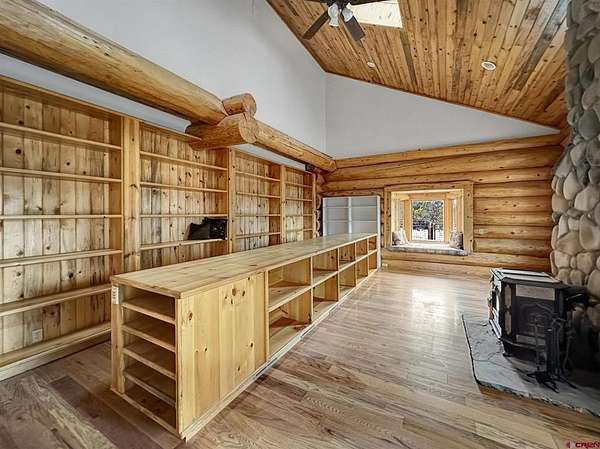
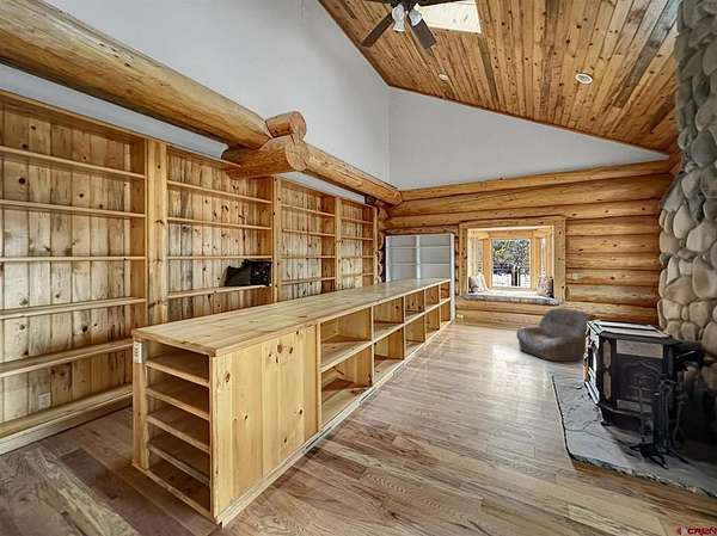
+ armchair (553, 332)
